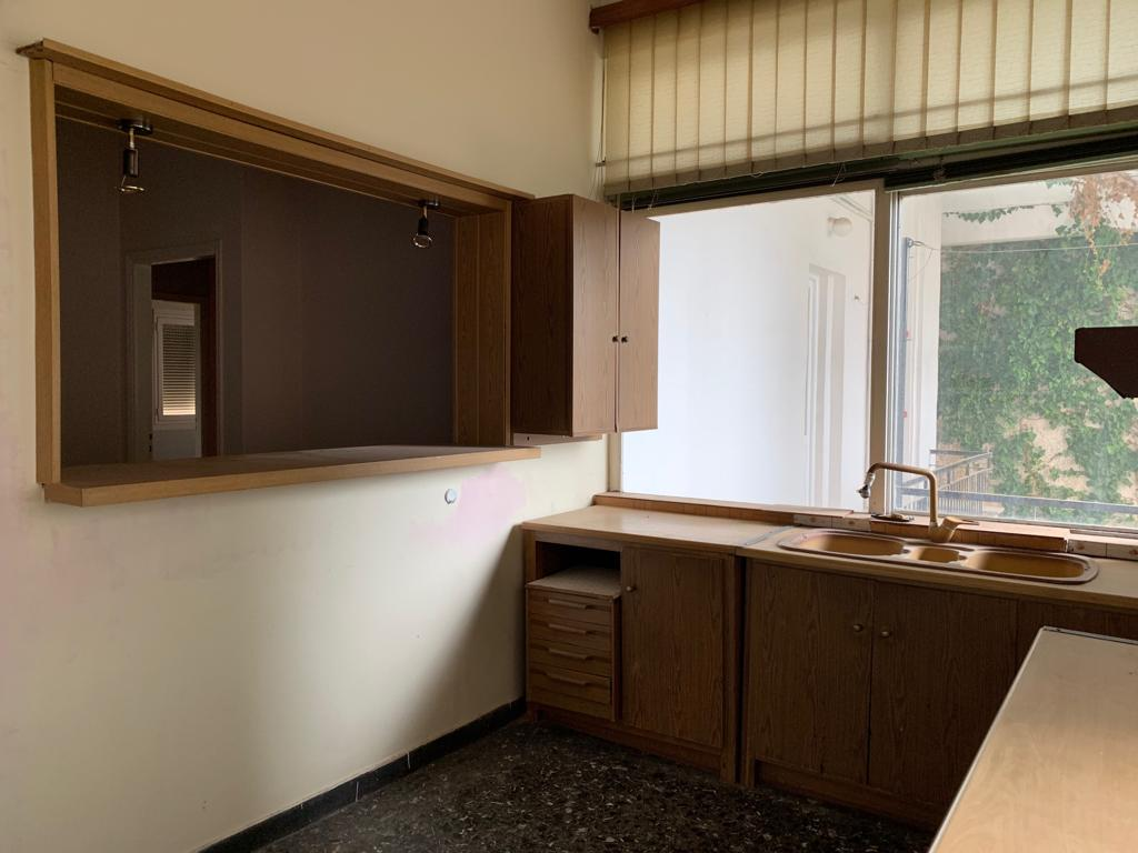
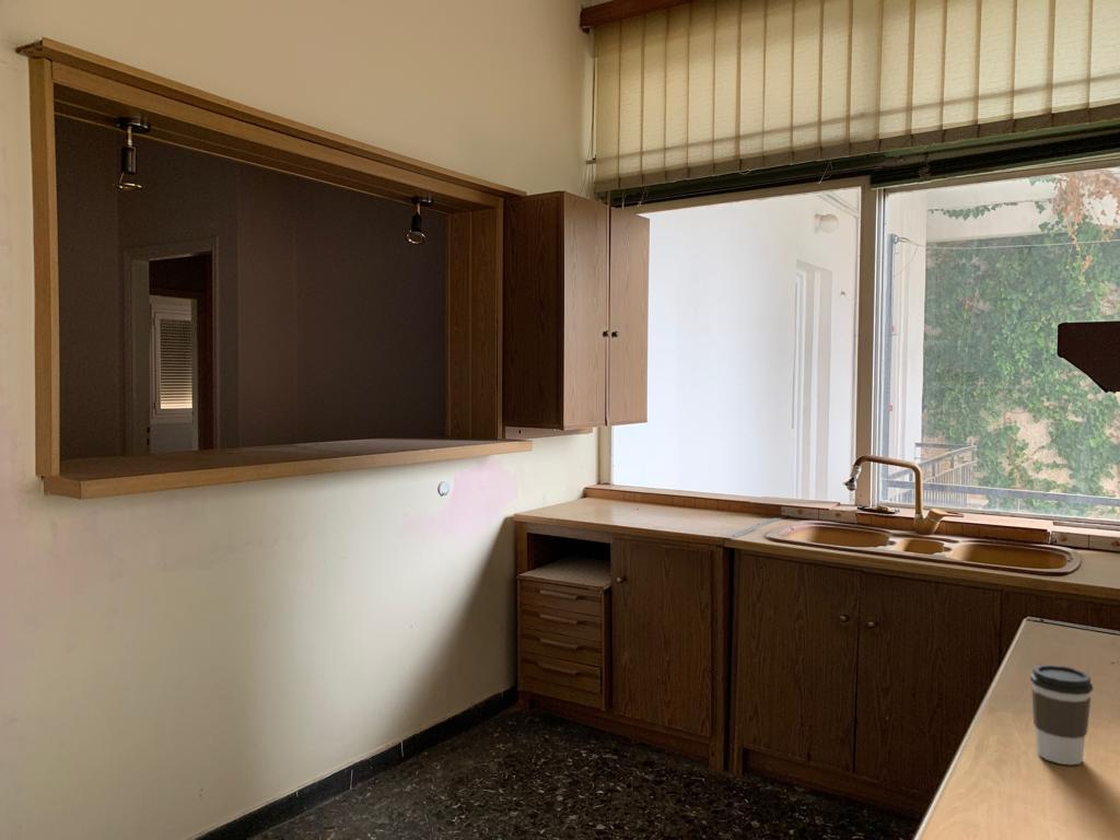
+ coffee cup (1060, 714)
